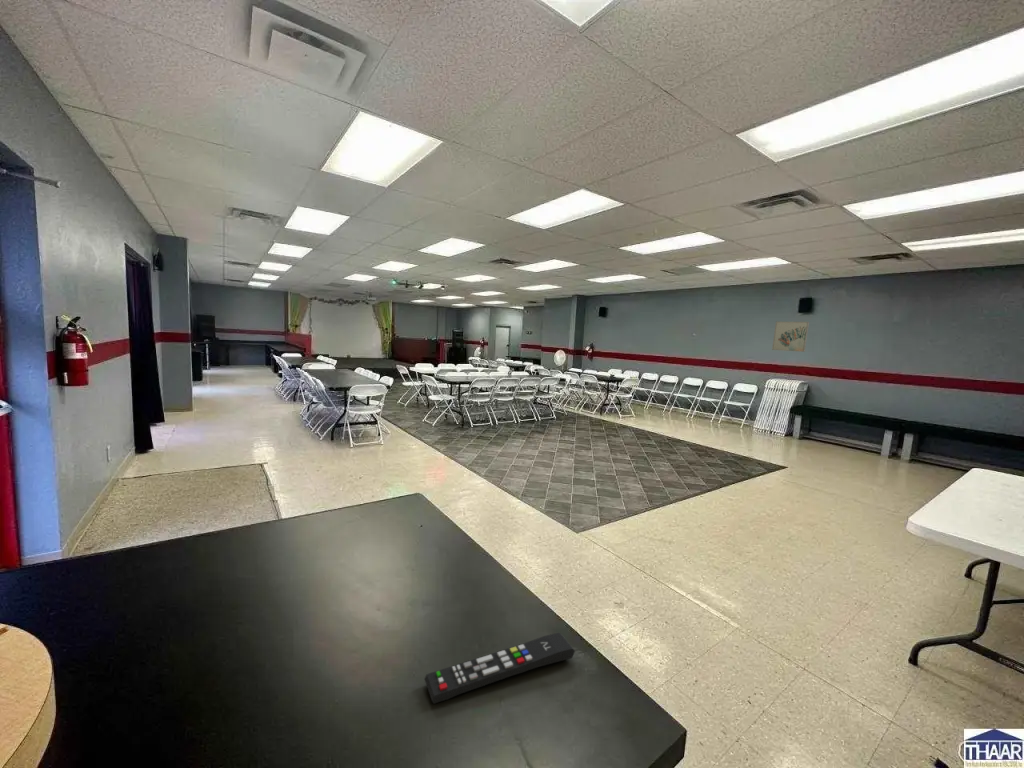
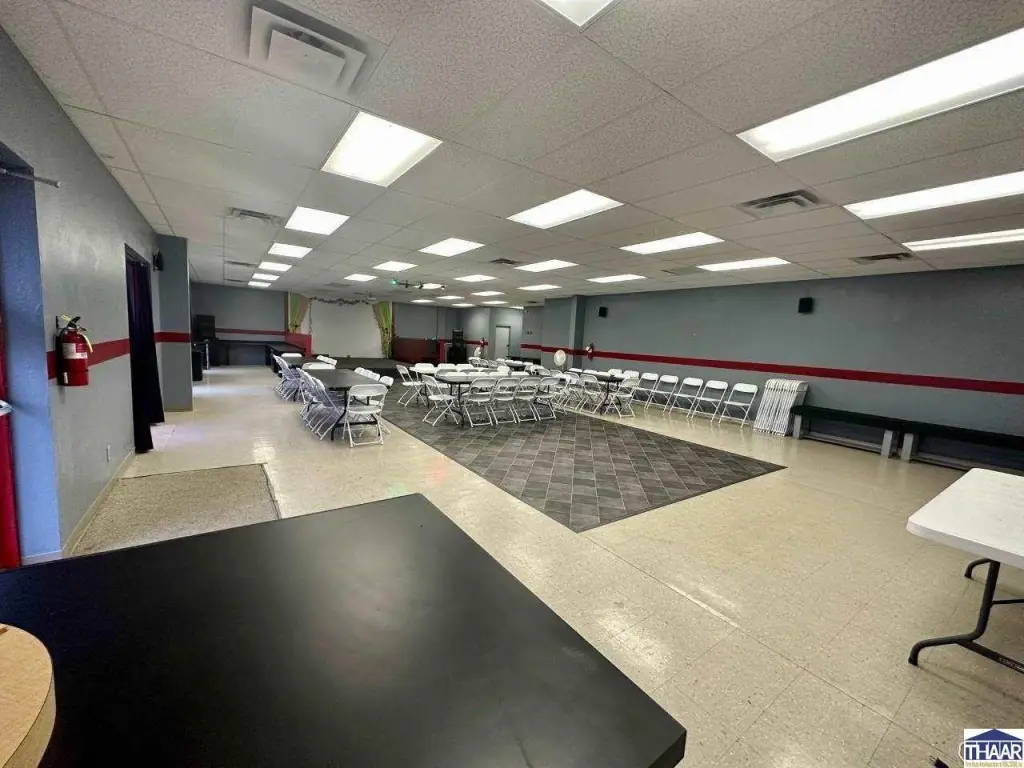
- remote control (504, 664)
- wall art (790, 336)
